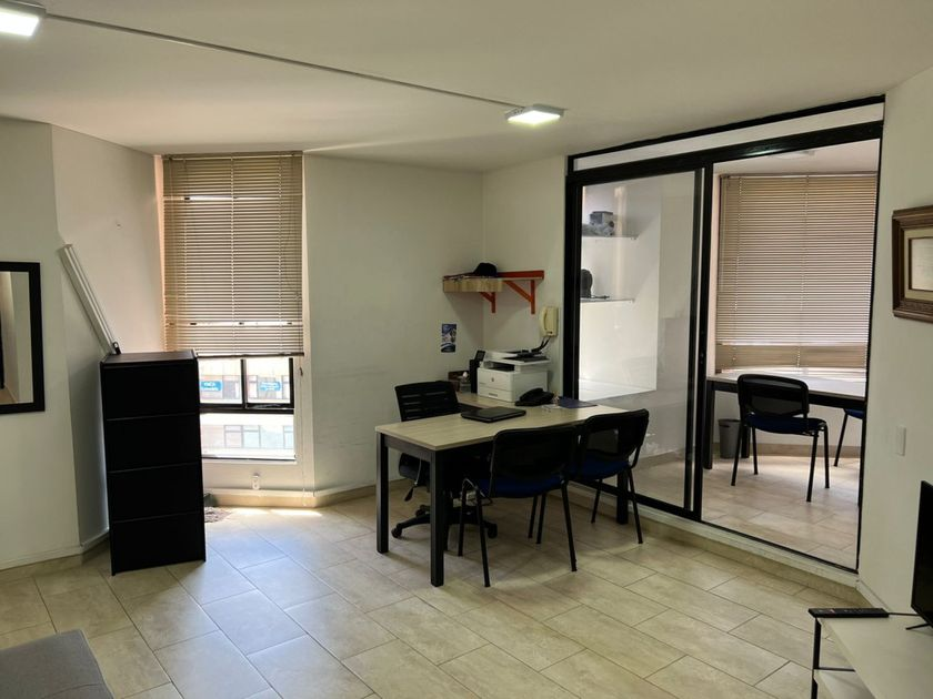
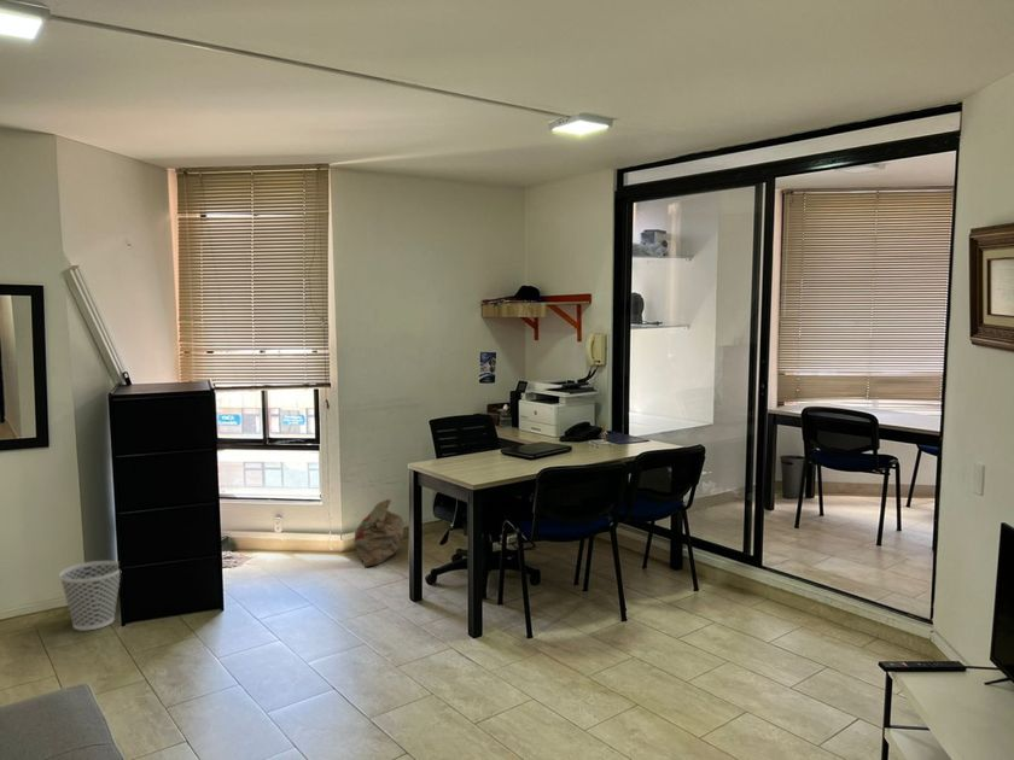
+ wastebasket (92, 596)
+ bag (379, 531)
